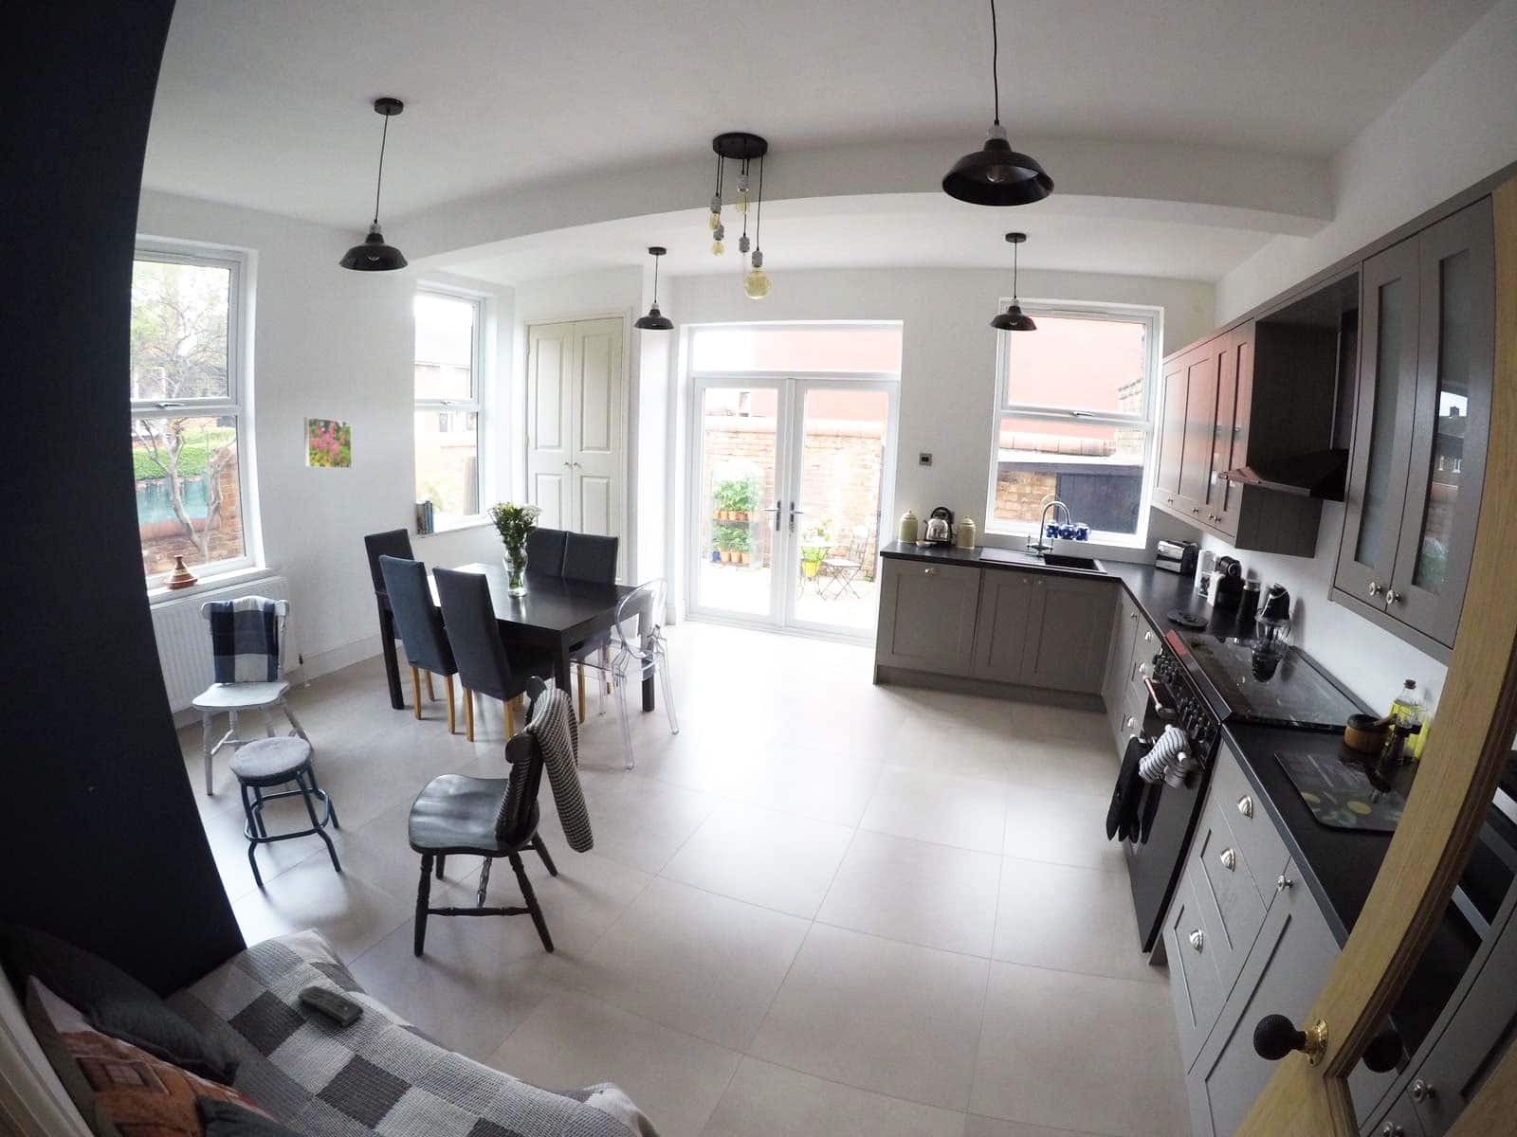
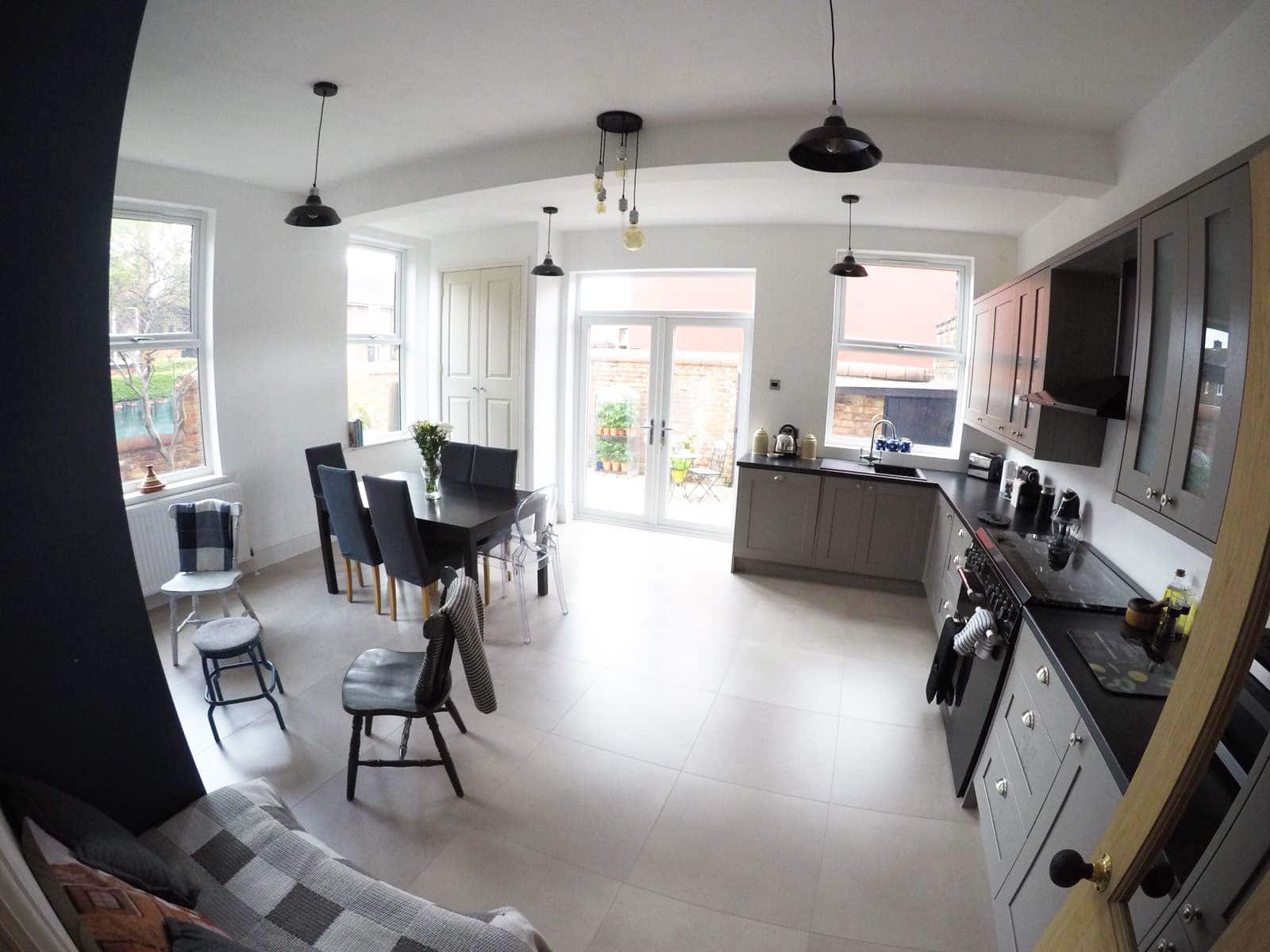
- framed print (328, 443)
- remote control (327, 1002)
